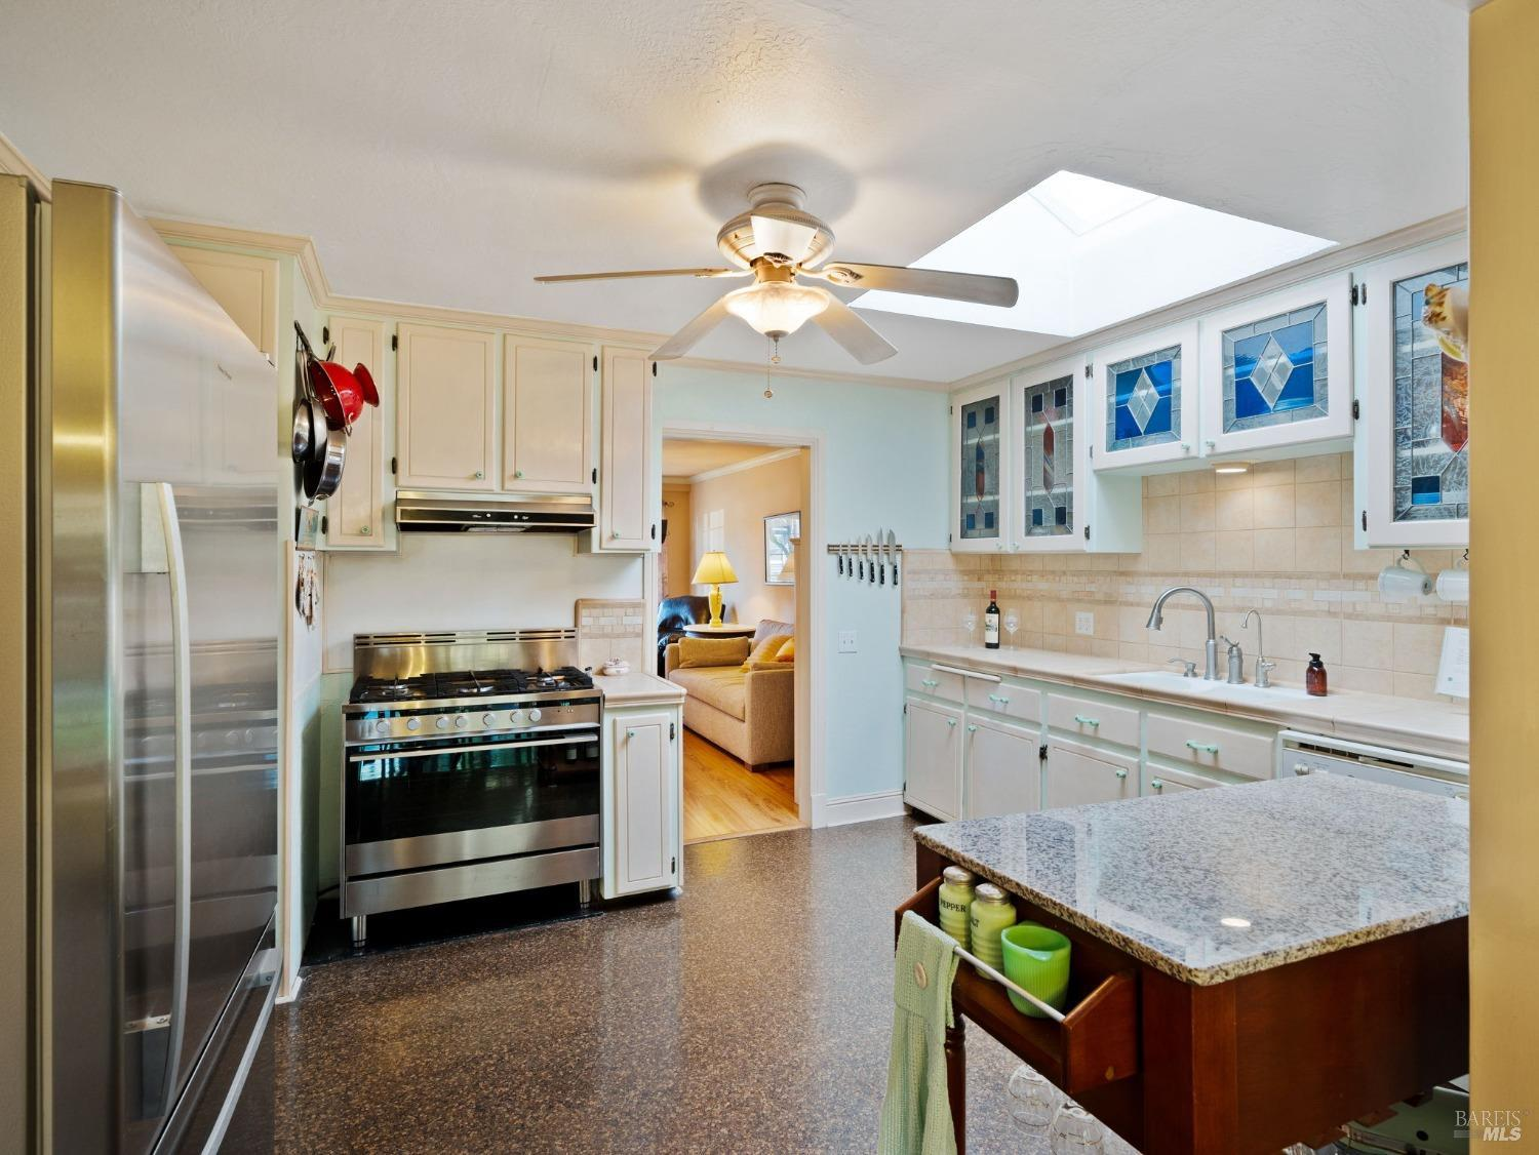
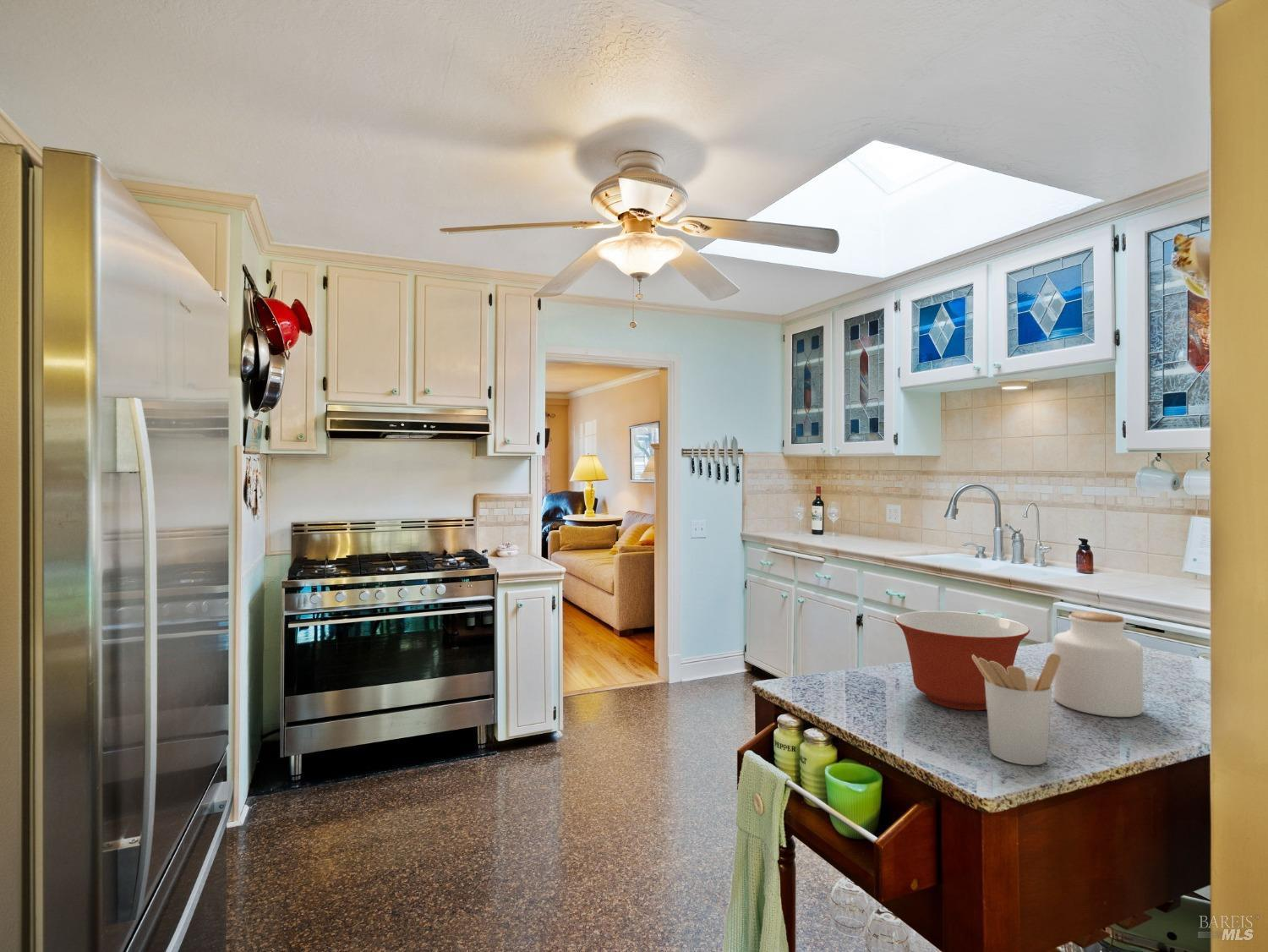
+ utensil holder (1013, 704)
+ mixing bowl (959, 661)
+ jar (1096, 659)
